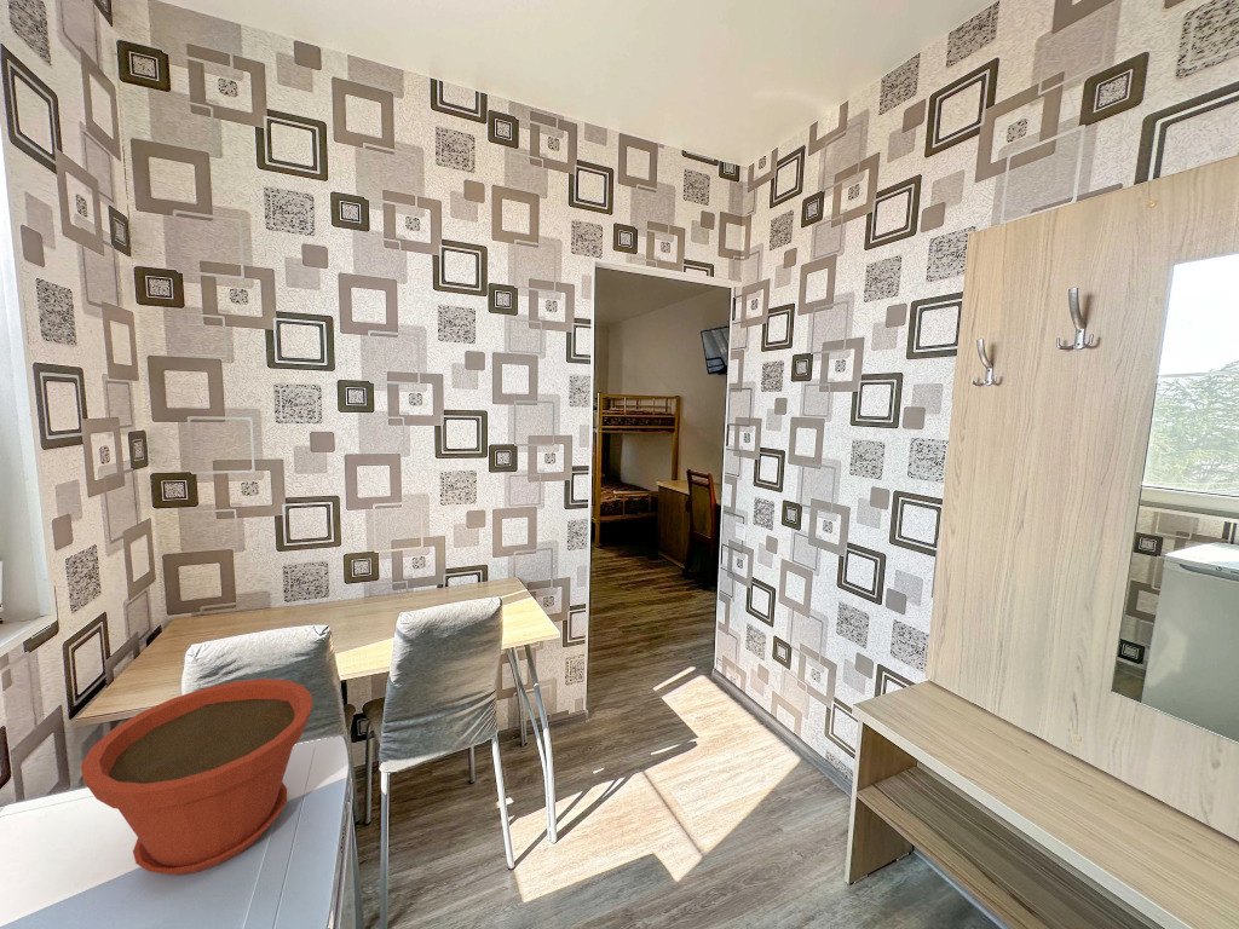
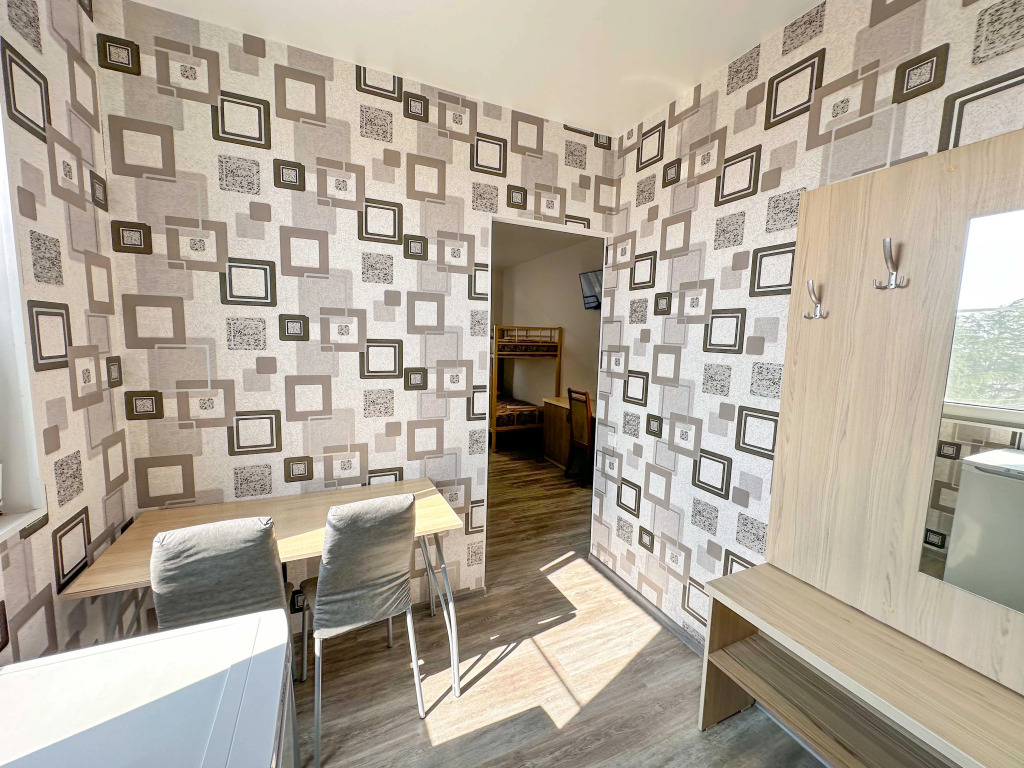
- plant pot (213, 779)
